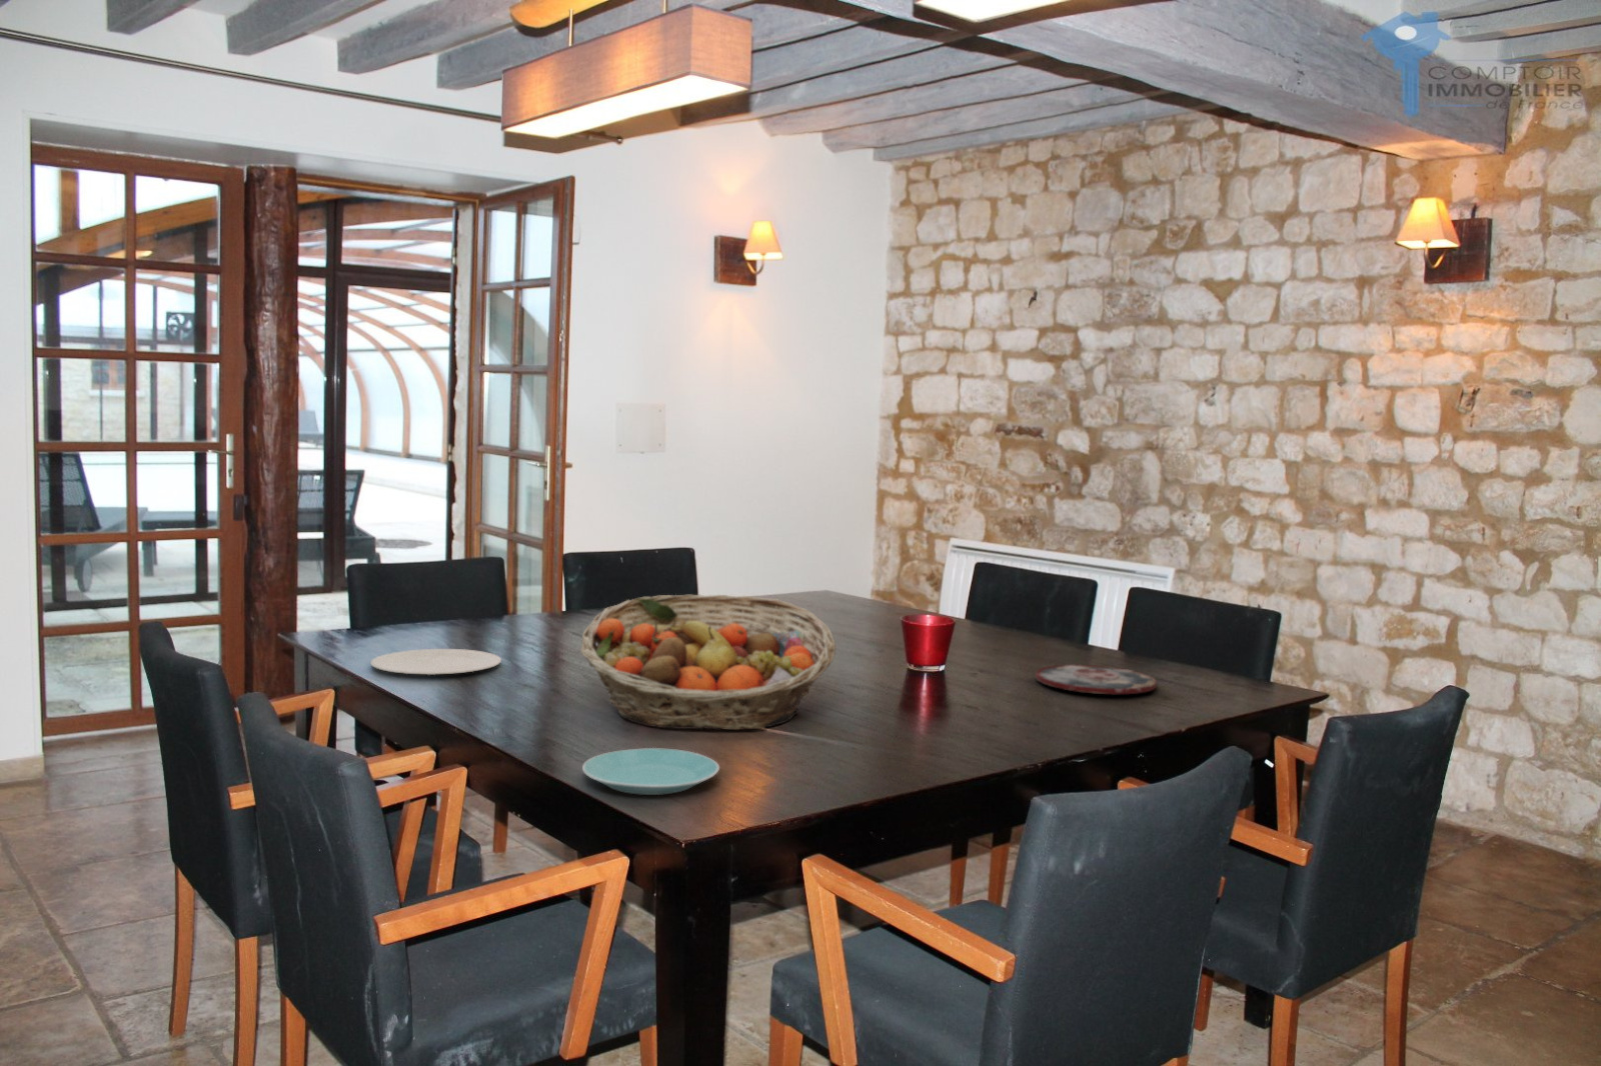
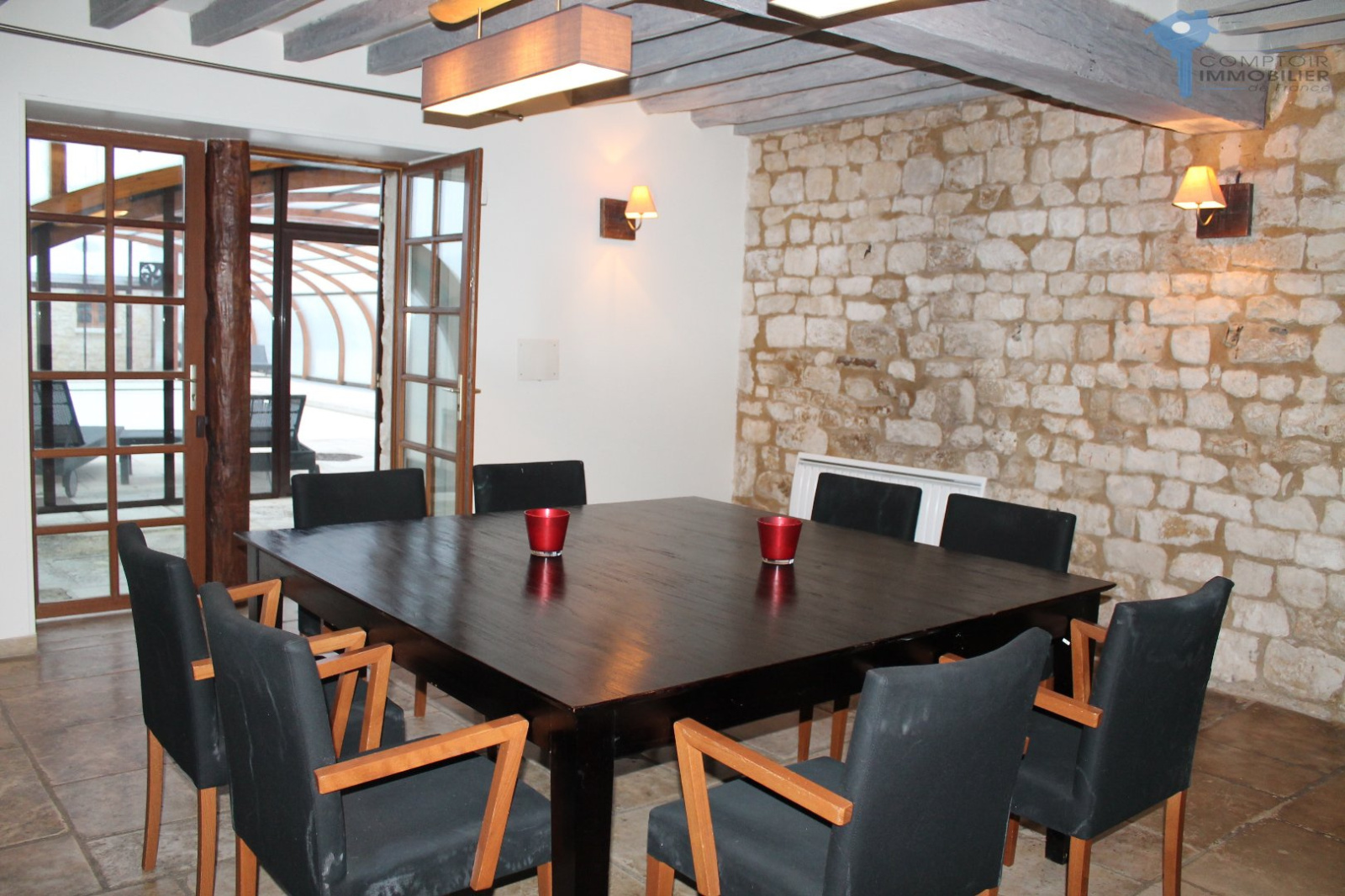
- fruit basket (707, 659)
- plate (1095, 679)
- plate (650, 773)
- plate (437, 661)
